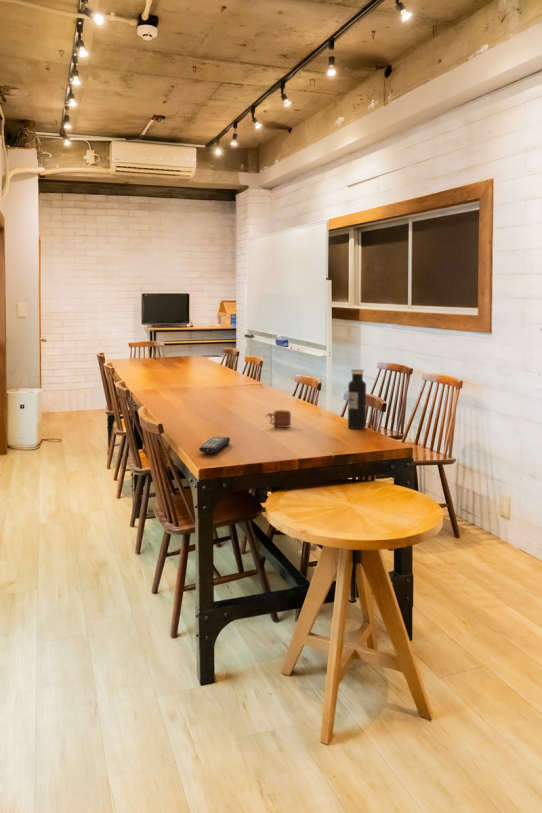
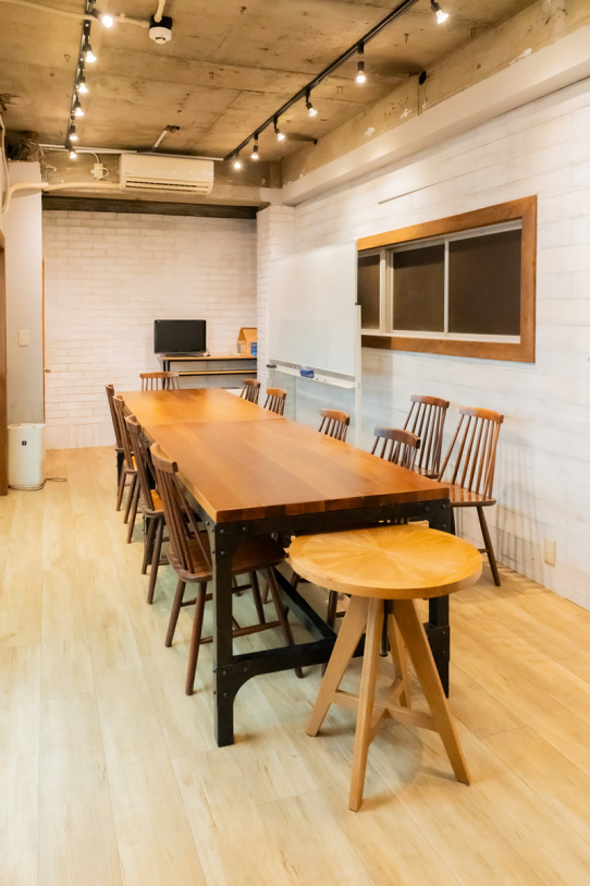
- mug (277, 419)
- water bottle (357, 399)
- remote control (215, 444)
